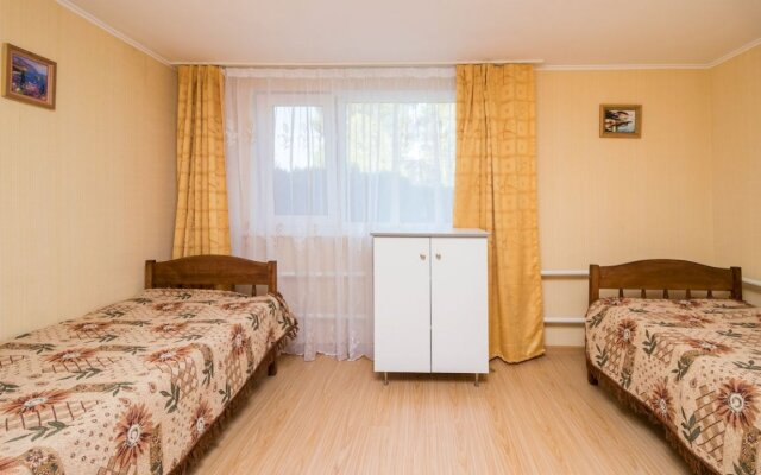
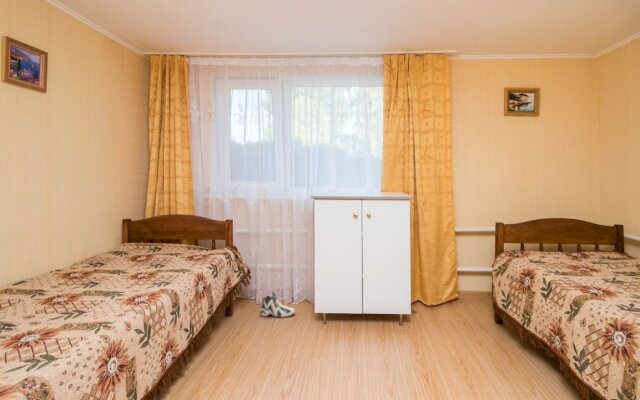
+ sneaker (277, 303)
